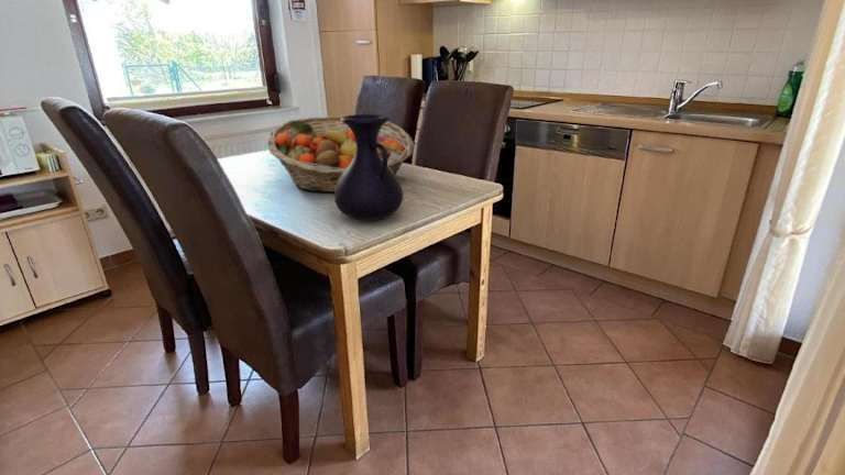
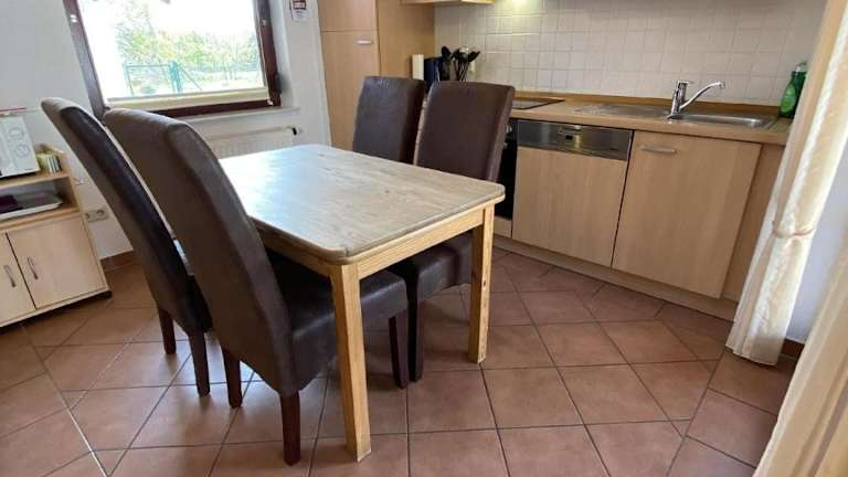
- fruit basket (342, 151)
- vase (367, 168)
